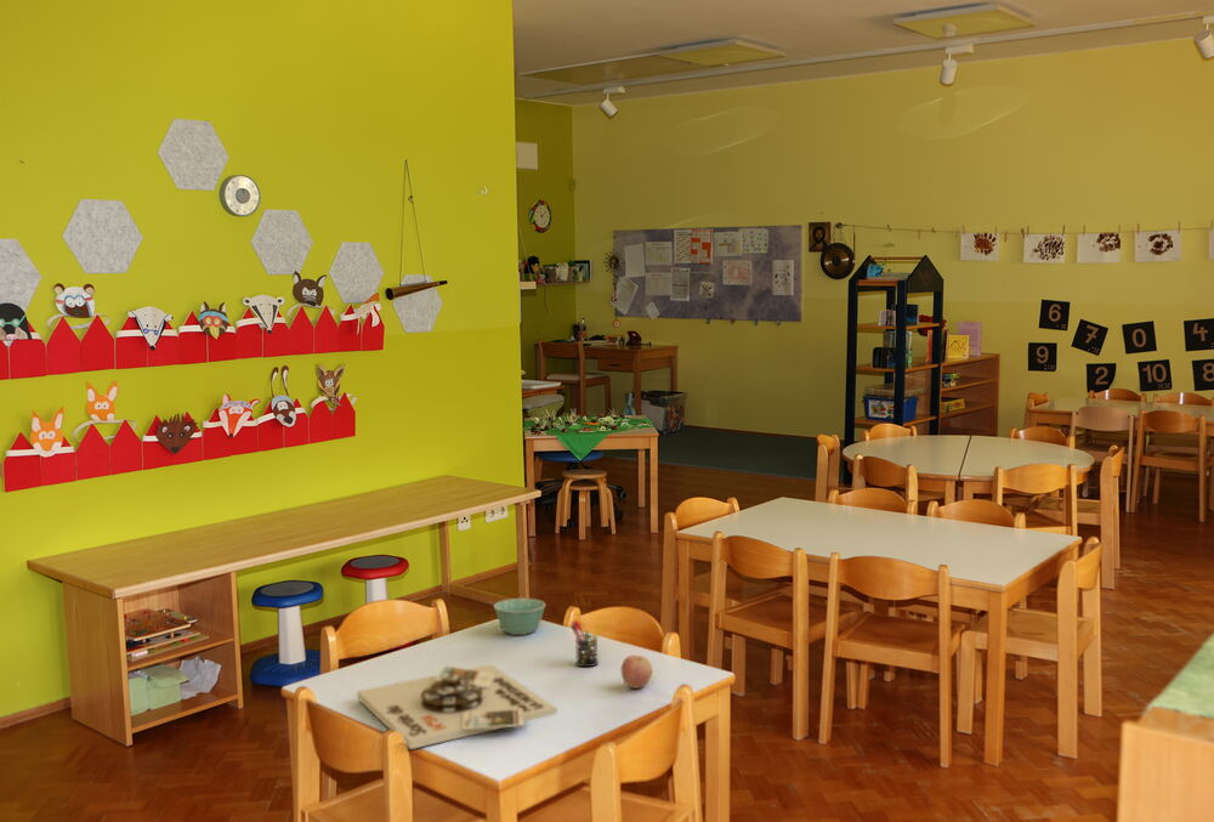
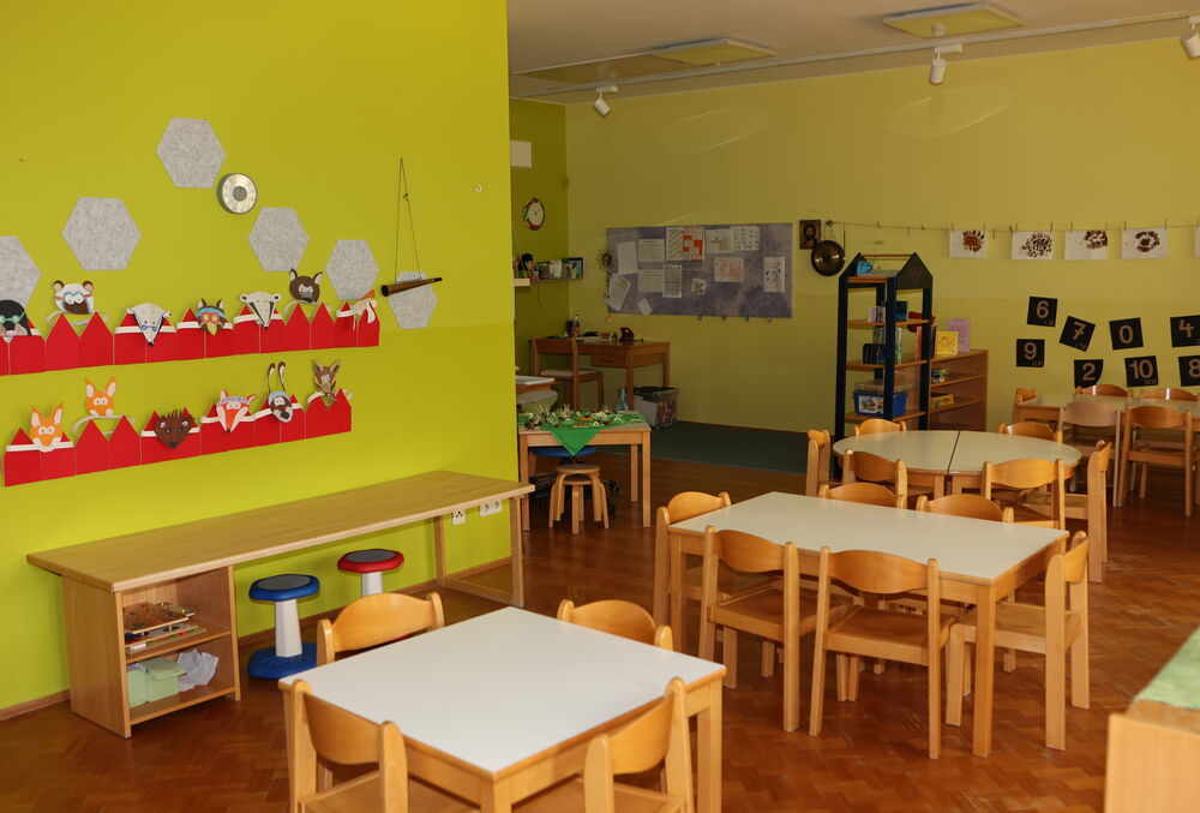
- apple (636, 671)
- board game (460, 693)
- pen holder (585, 642)
- bowl (520, 617)
